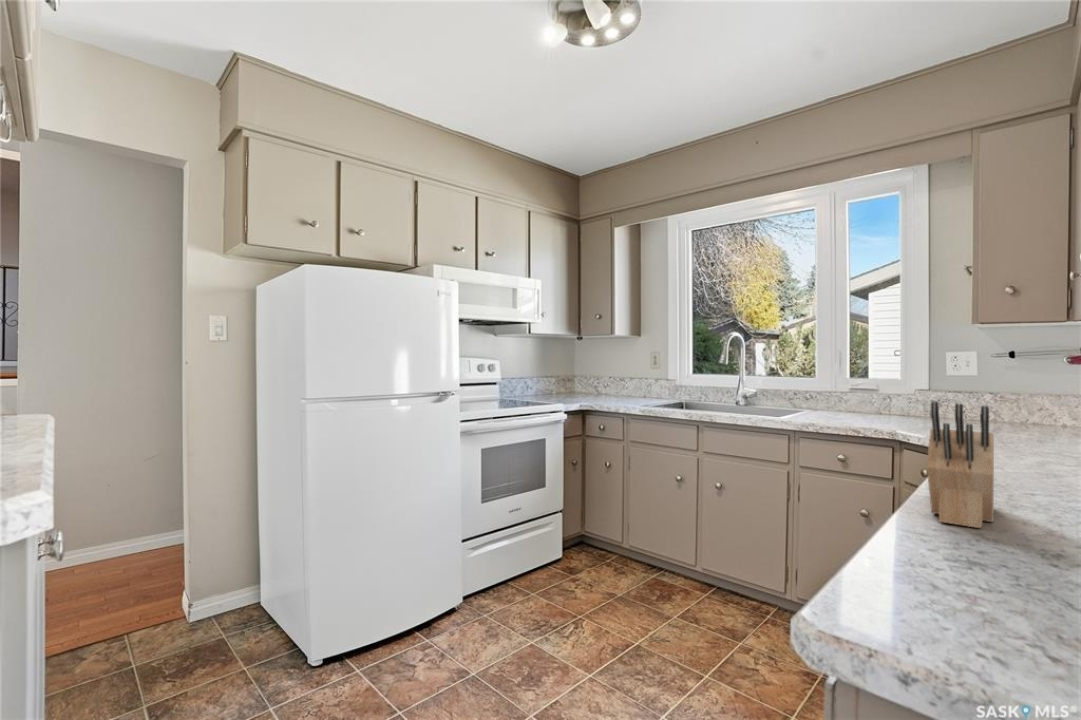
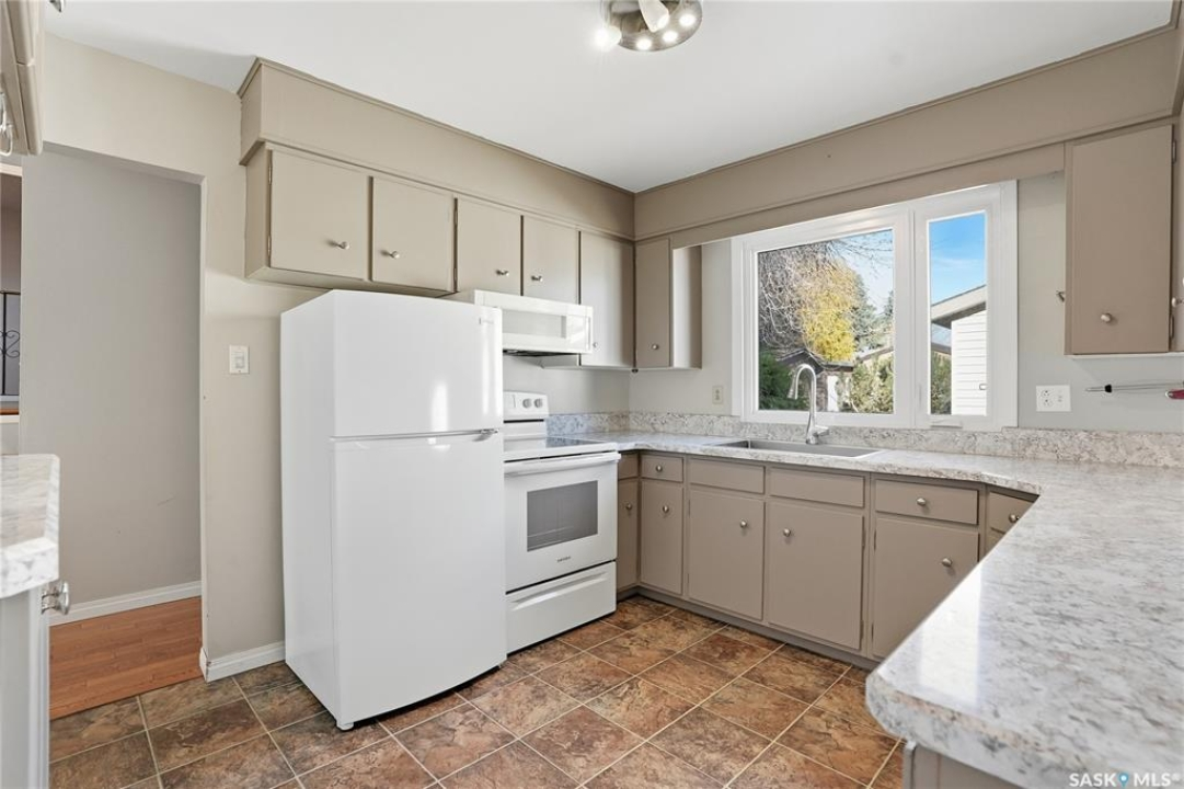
- knife block (961, 458)
